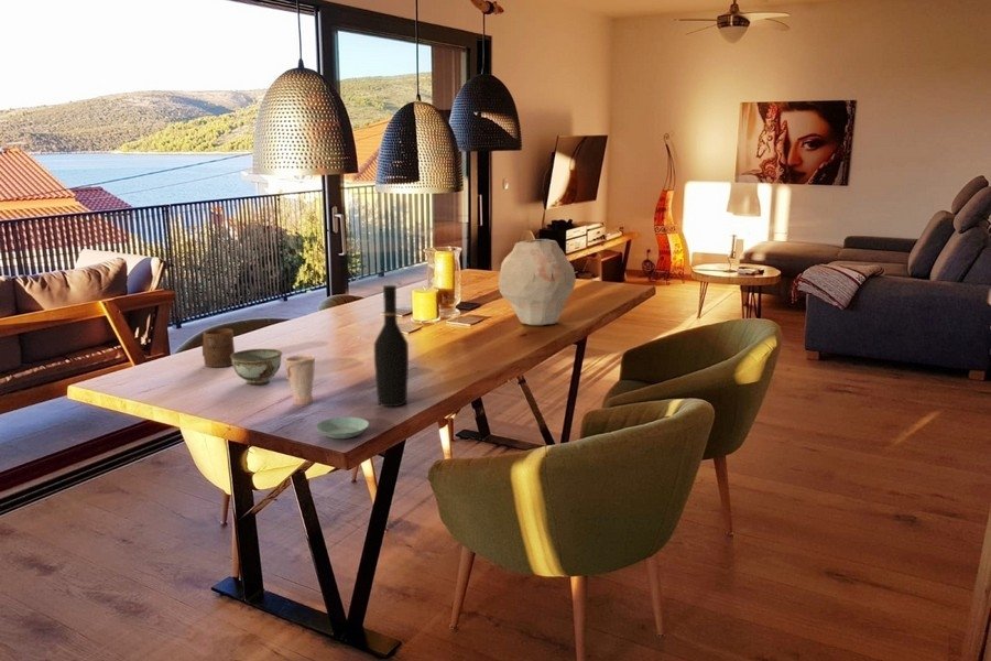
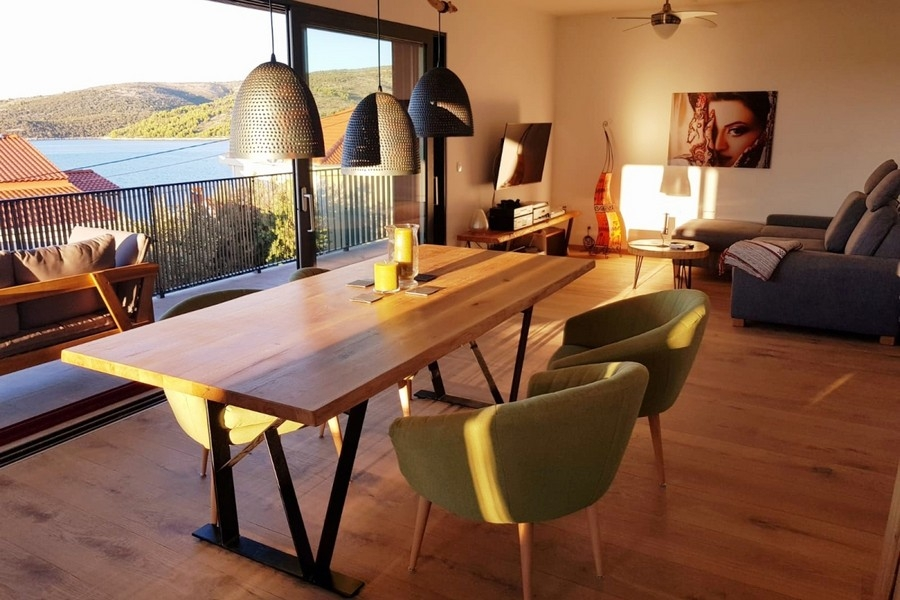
- cup (300, 379)
- bowl (257, 367)
- cup (218, 347)
- wine bottle (391, 345)
- vase (537, 281)
- saucer (342, 429)
